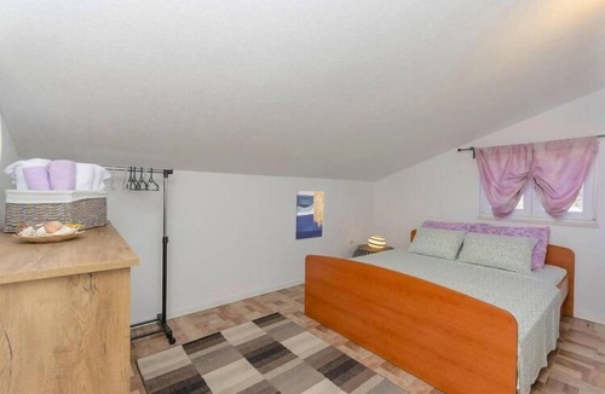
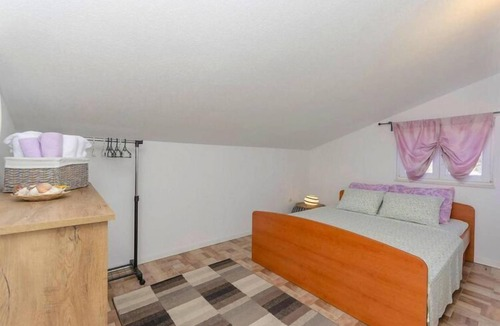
- wall art (310, 214)
